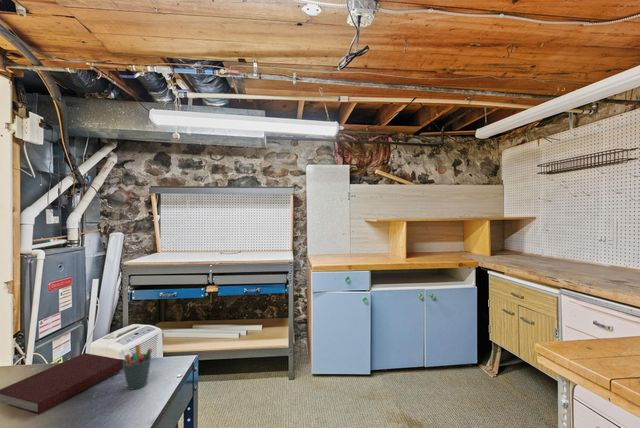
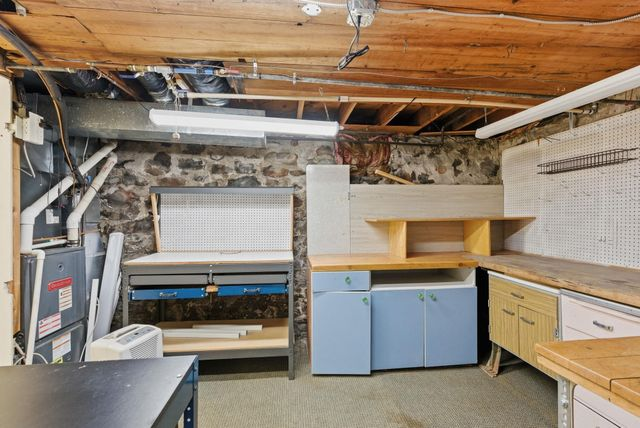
- pen holder (137, 364)
- notebook (65, 379)
